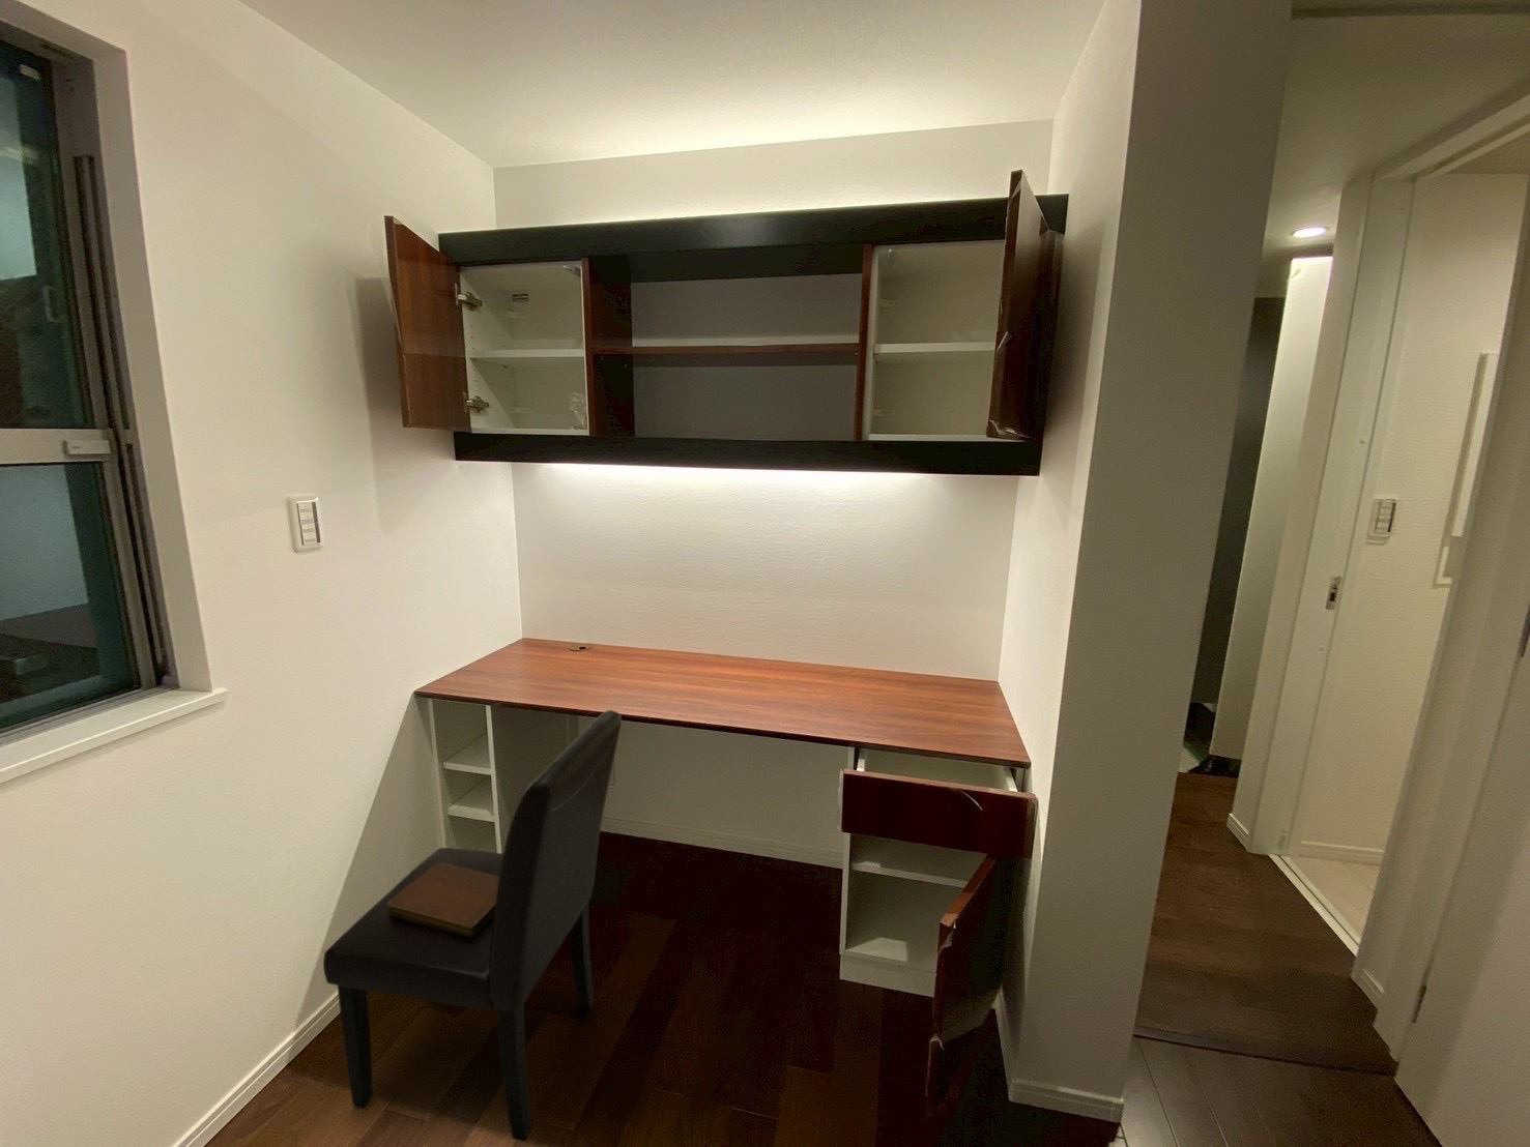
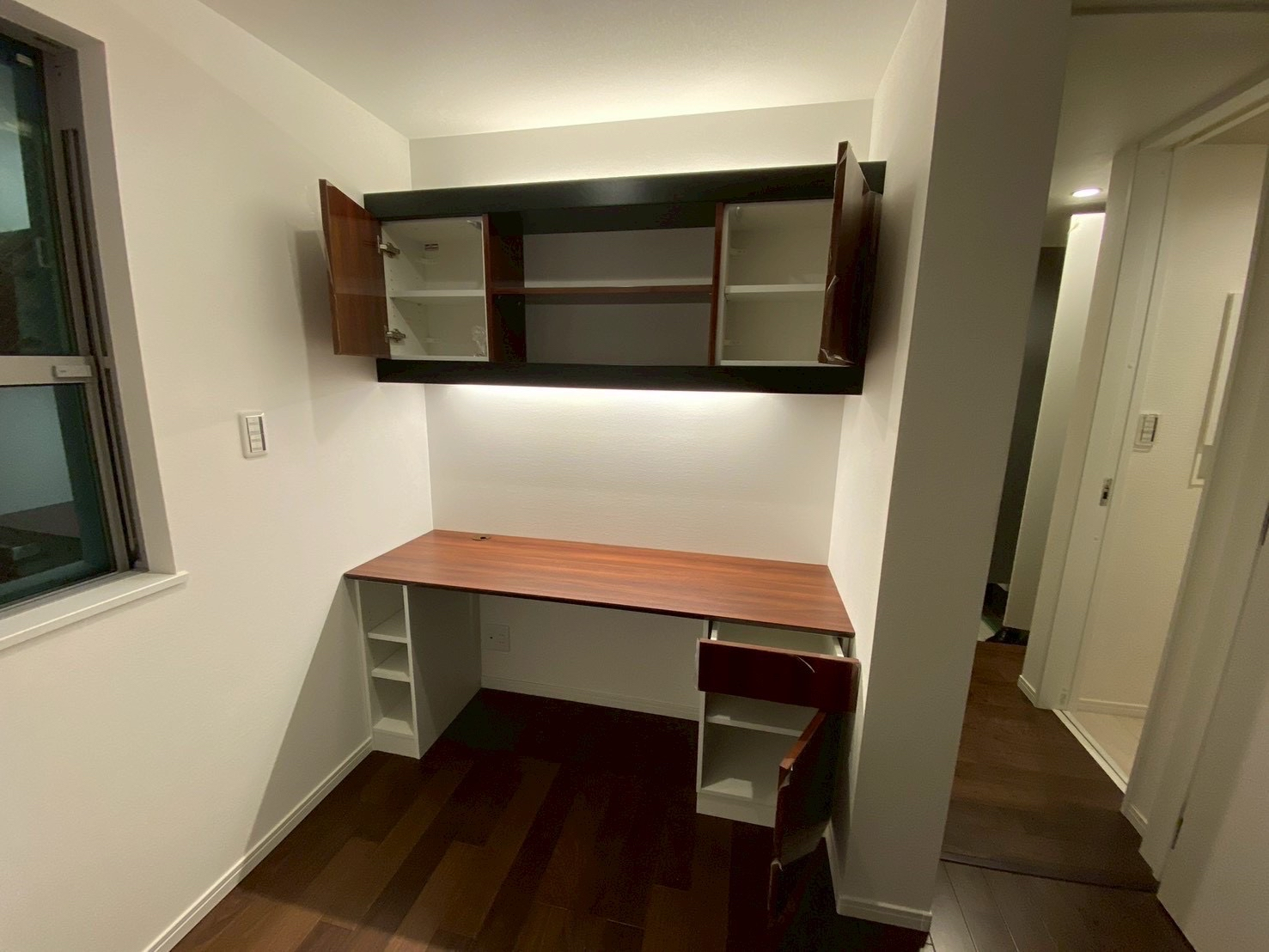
- chair (496, 902)
- notebook (455, 895)
